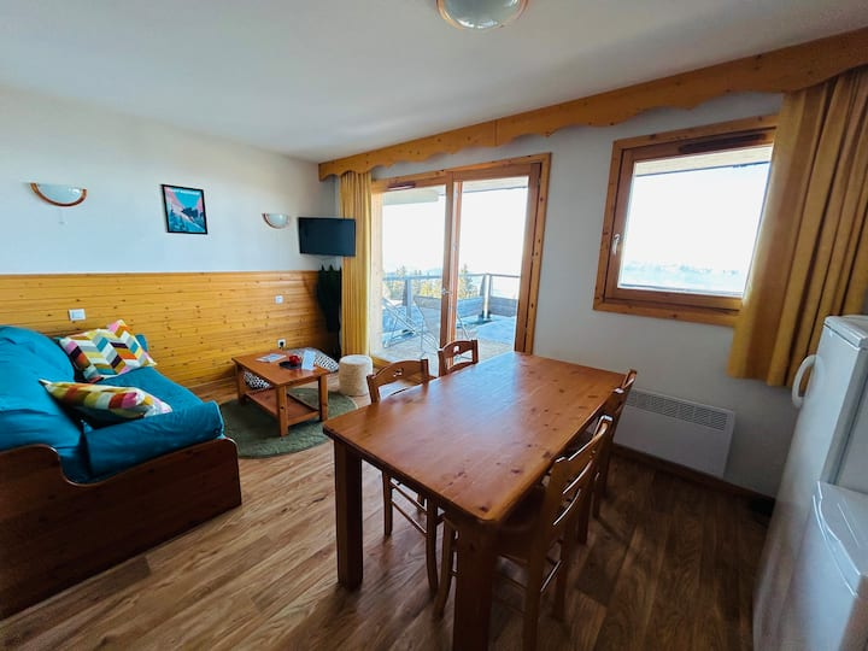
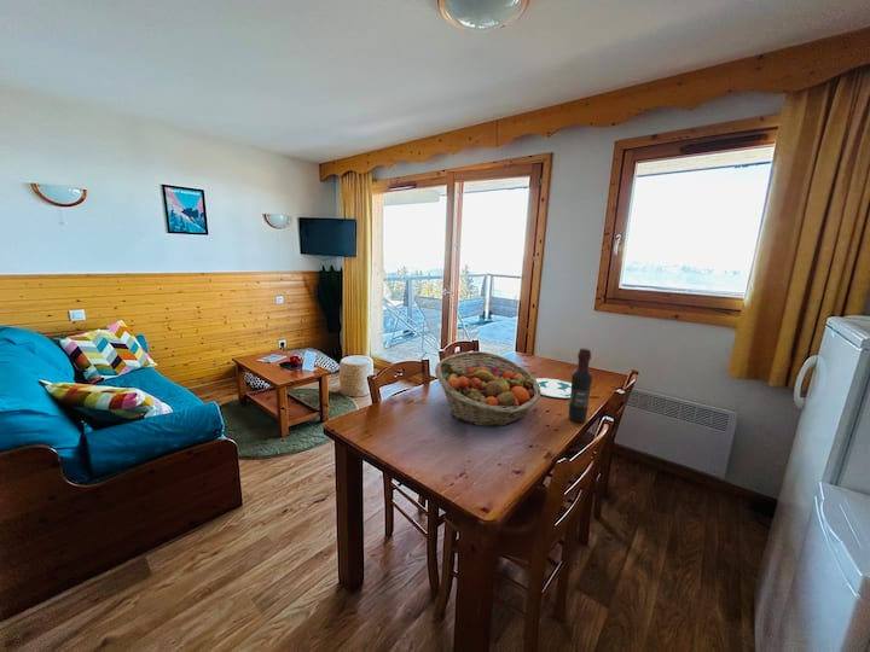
+ plate (553, 385)
+ fruit basket (487, 385)
+ wine bottle (580, 384)
